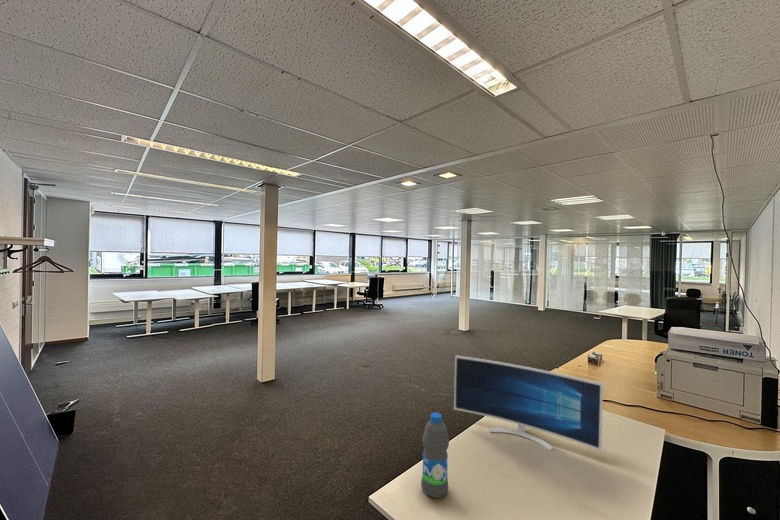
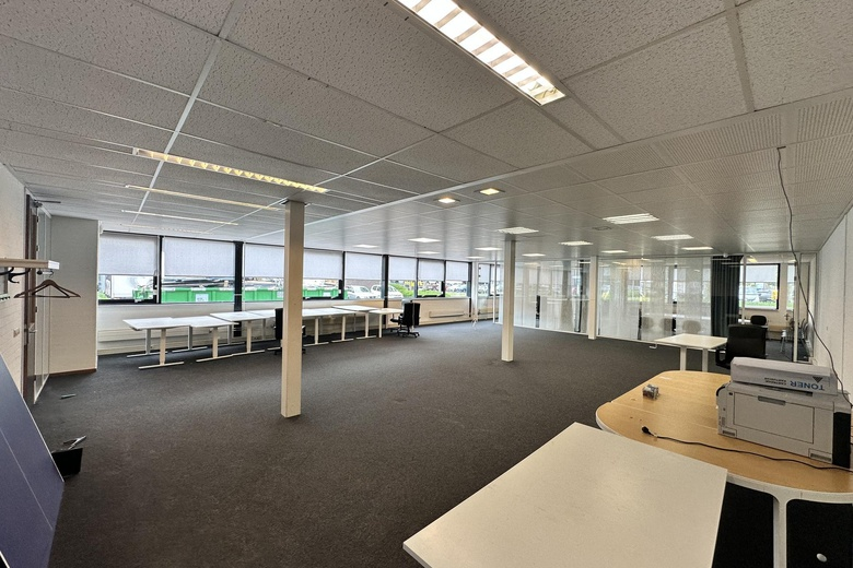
- water bottle (435, 452)
- monitor (521, 399)
